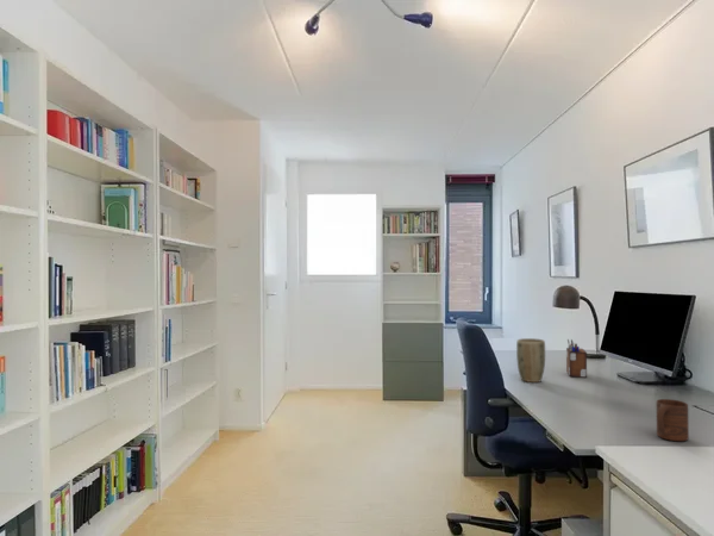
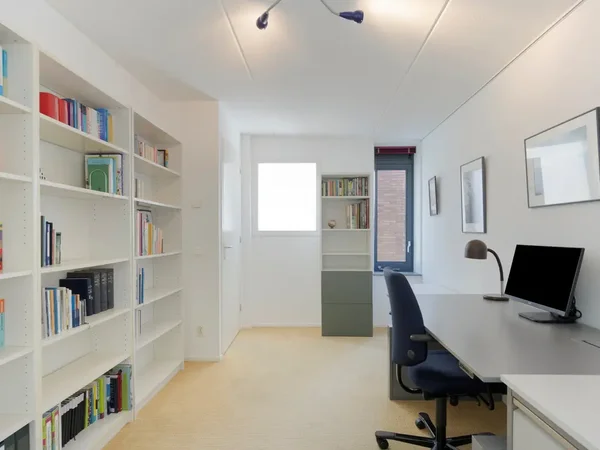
- cup (671, 420)
- plant pot (531, 360)
- desk organizer (576, 357)
